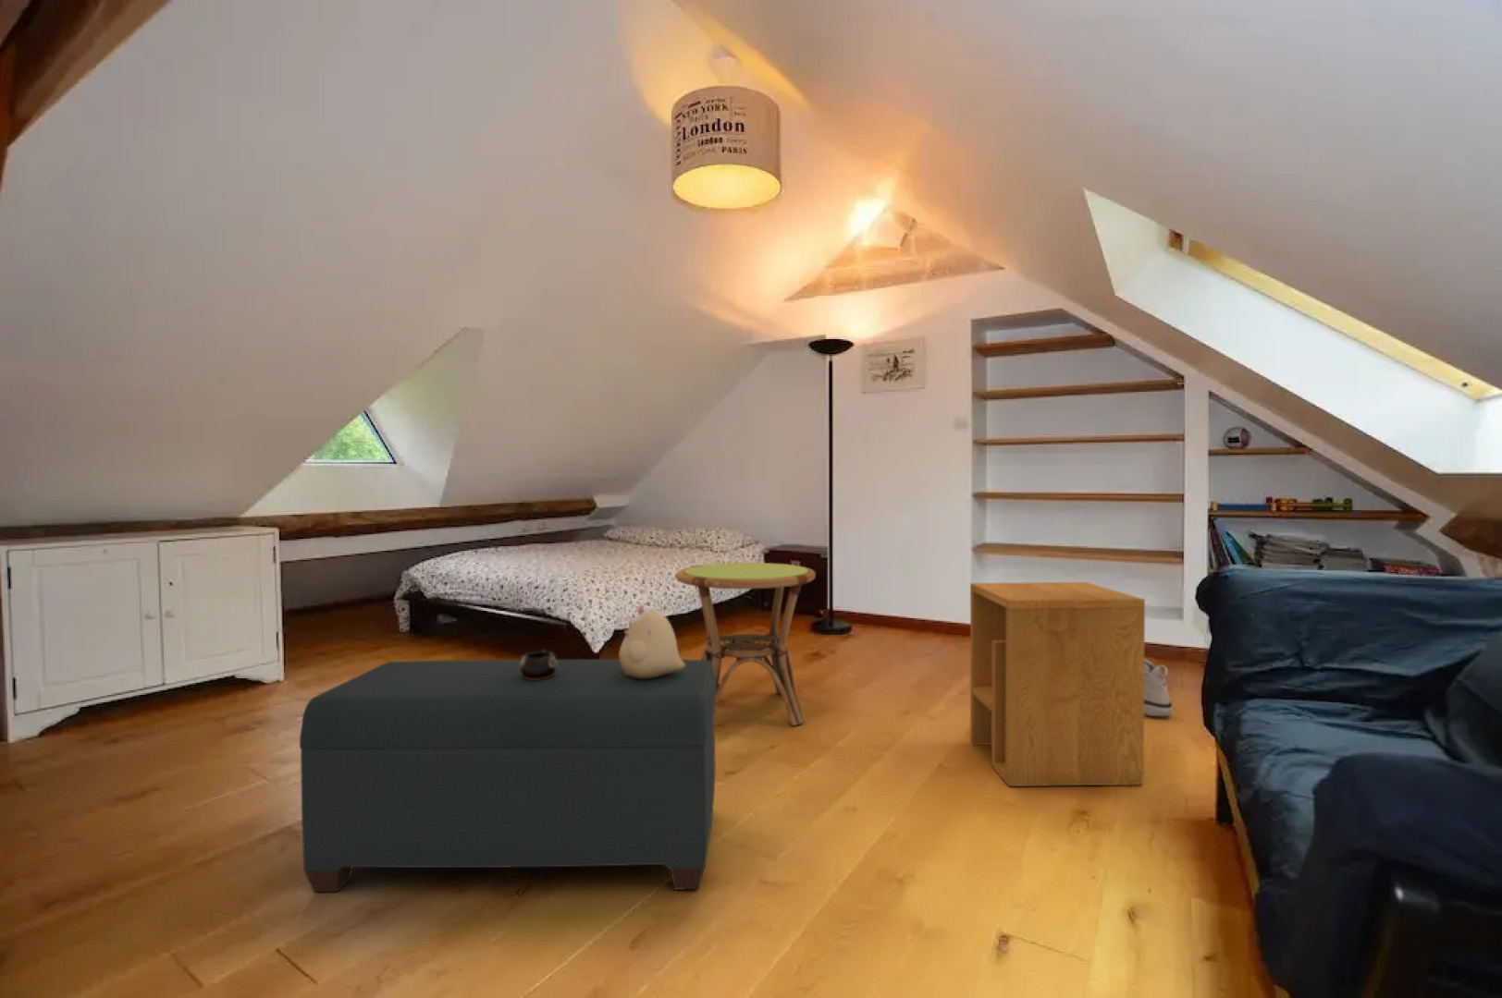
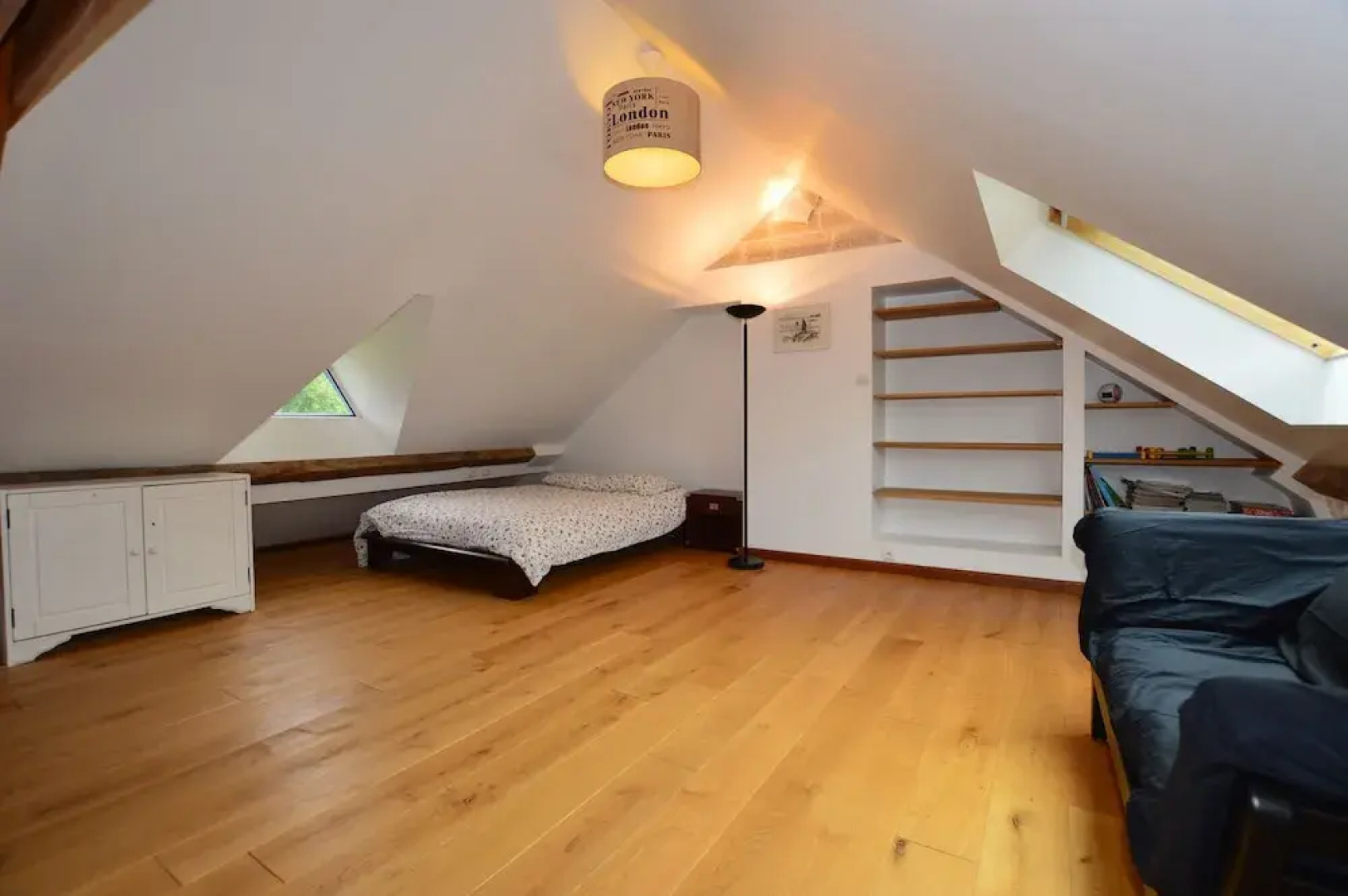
- plush toy (651, 637)
- bench (531, 760)
- sneaker (1144, 681)
- side table (745, 639)
- mug (539, 664)
- side table (1050, 676)
